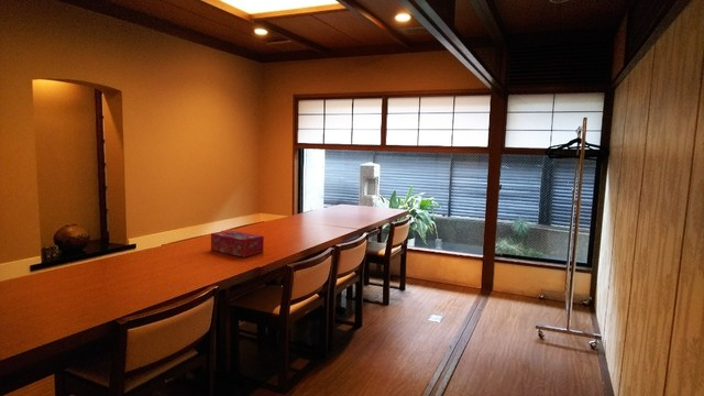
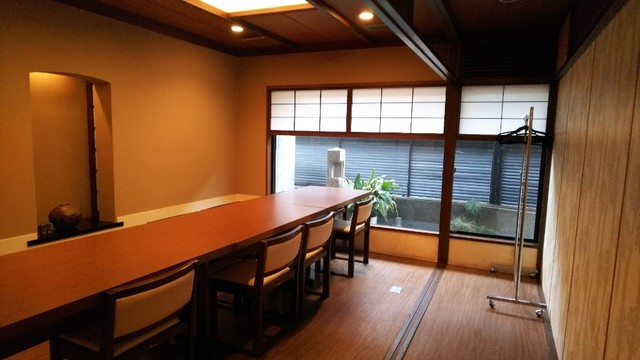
- tissue box (237, 242)
